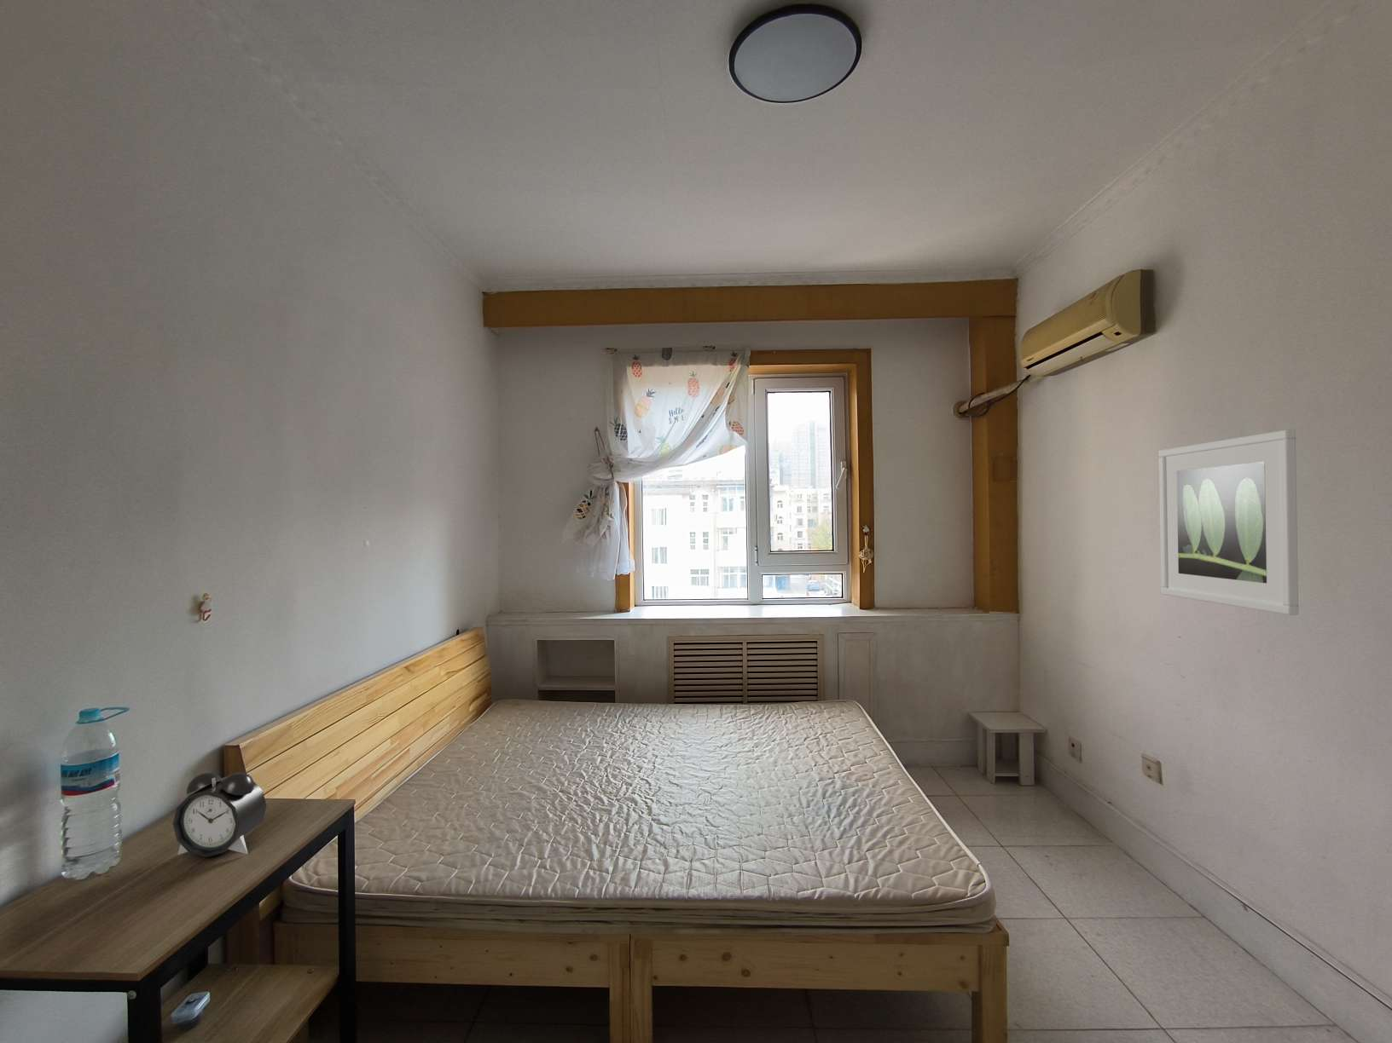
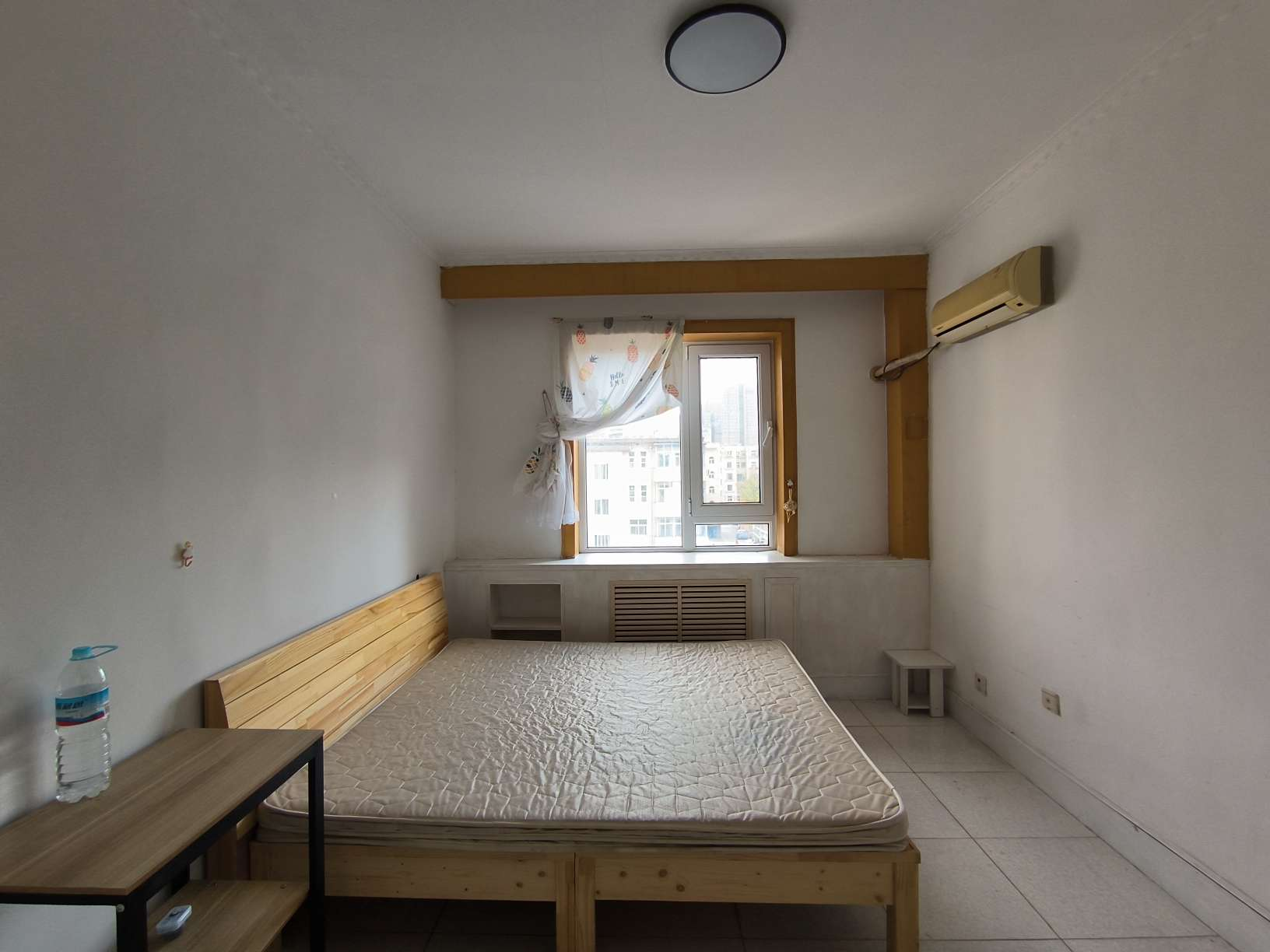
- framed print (1219, 522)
- alarm clock (219, 811)
